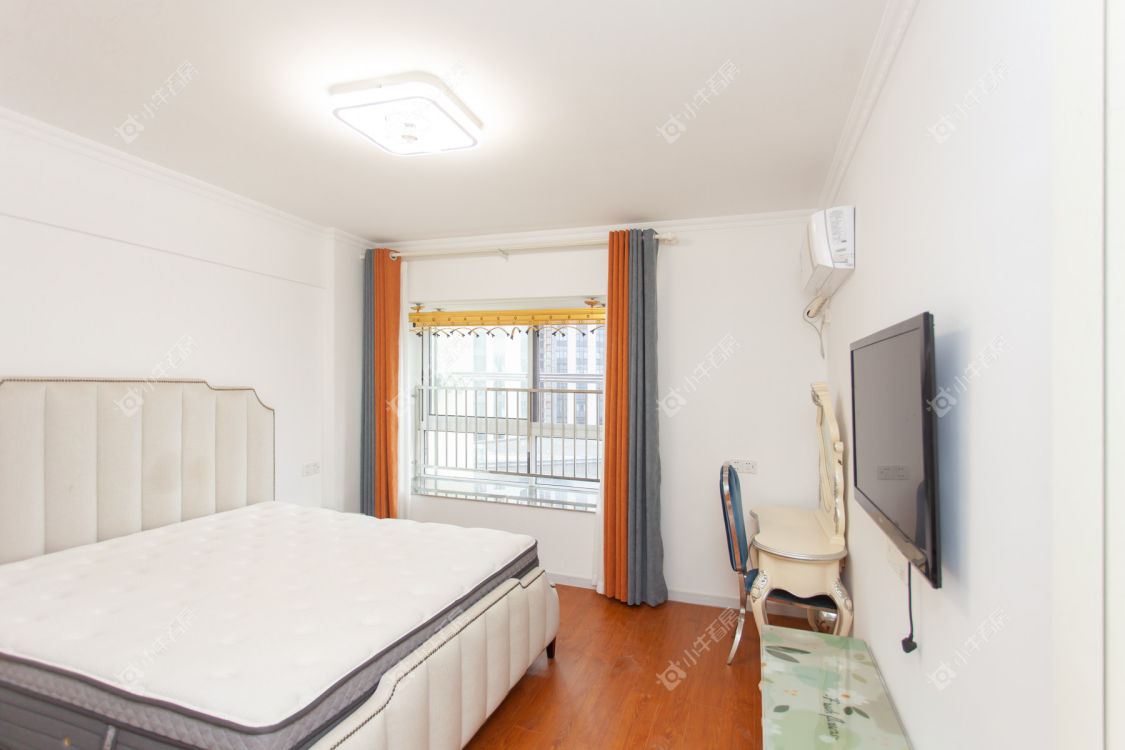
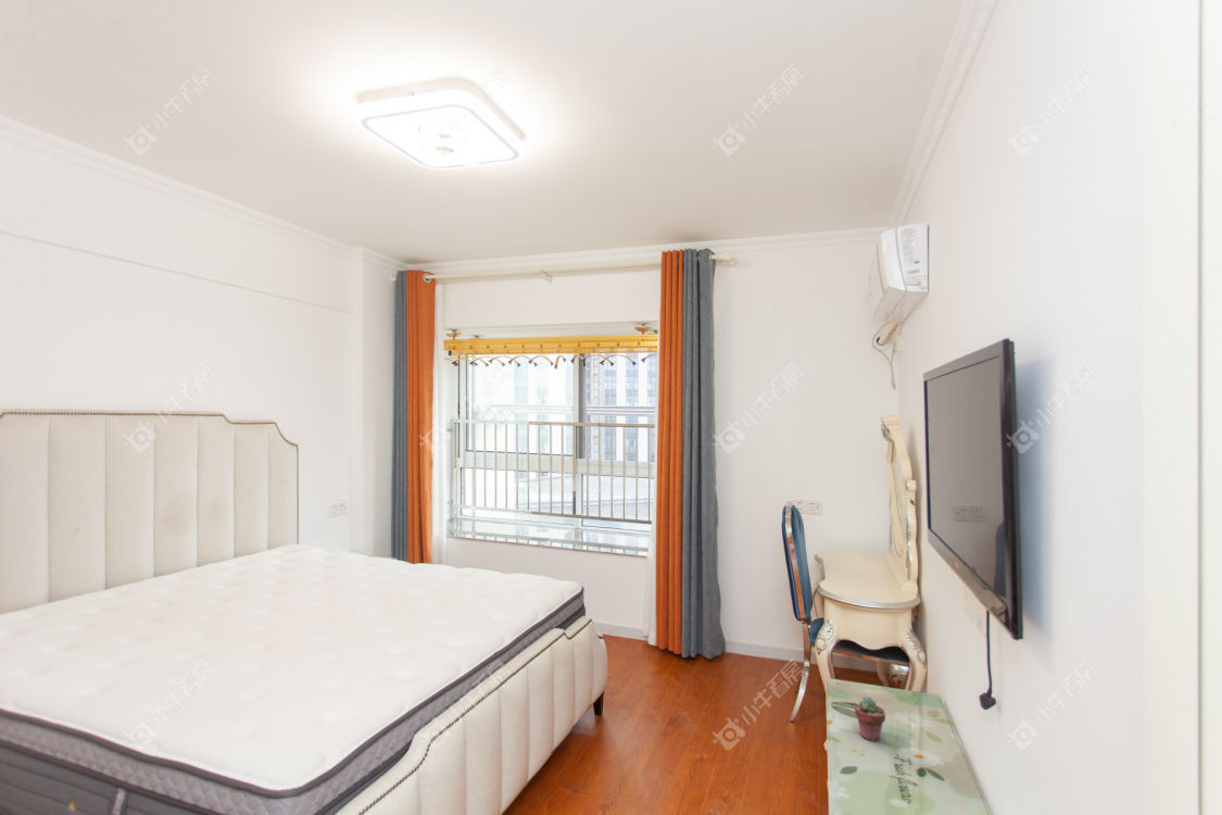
+ potted succulent (869, 716)
